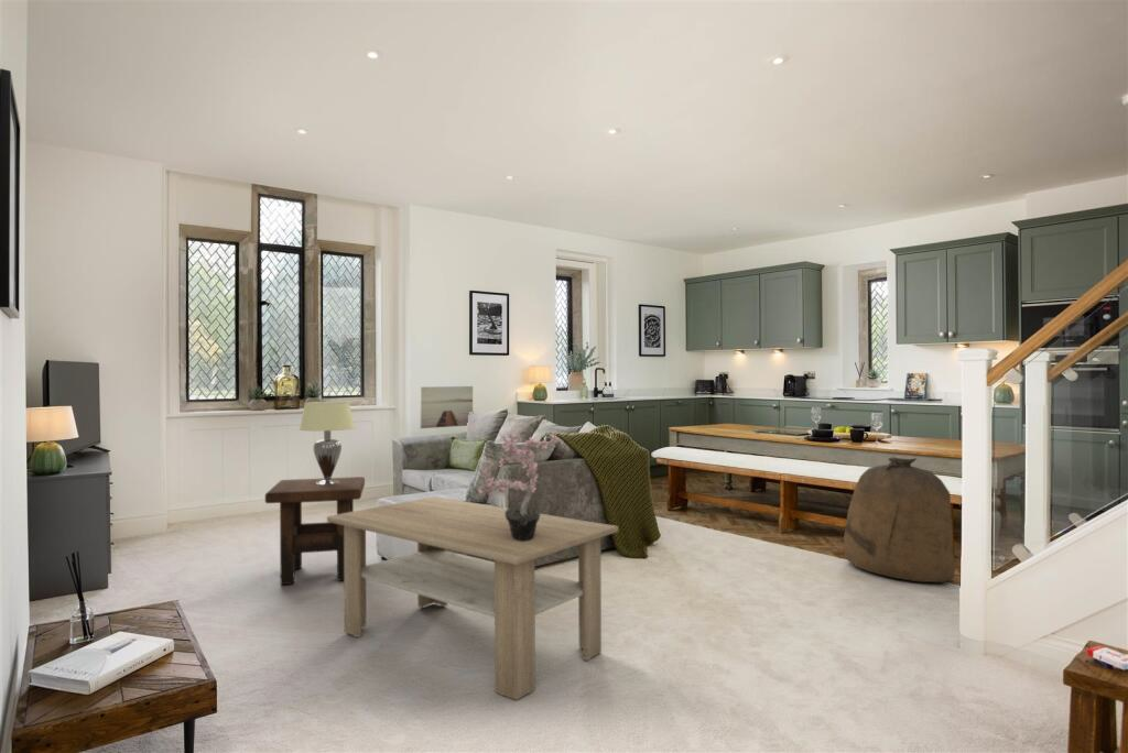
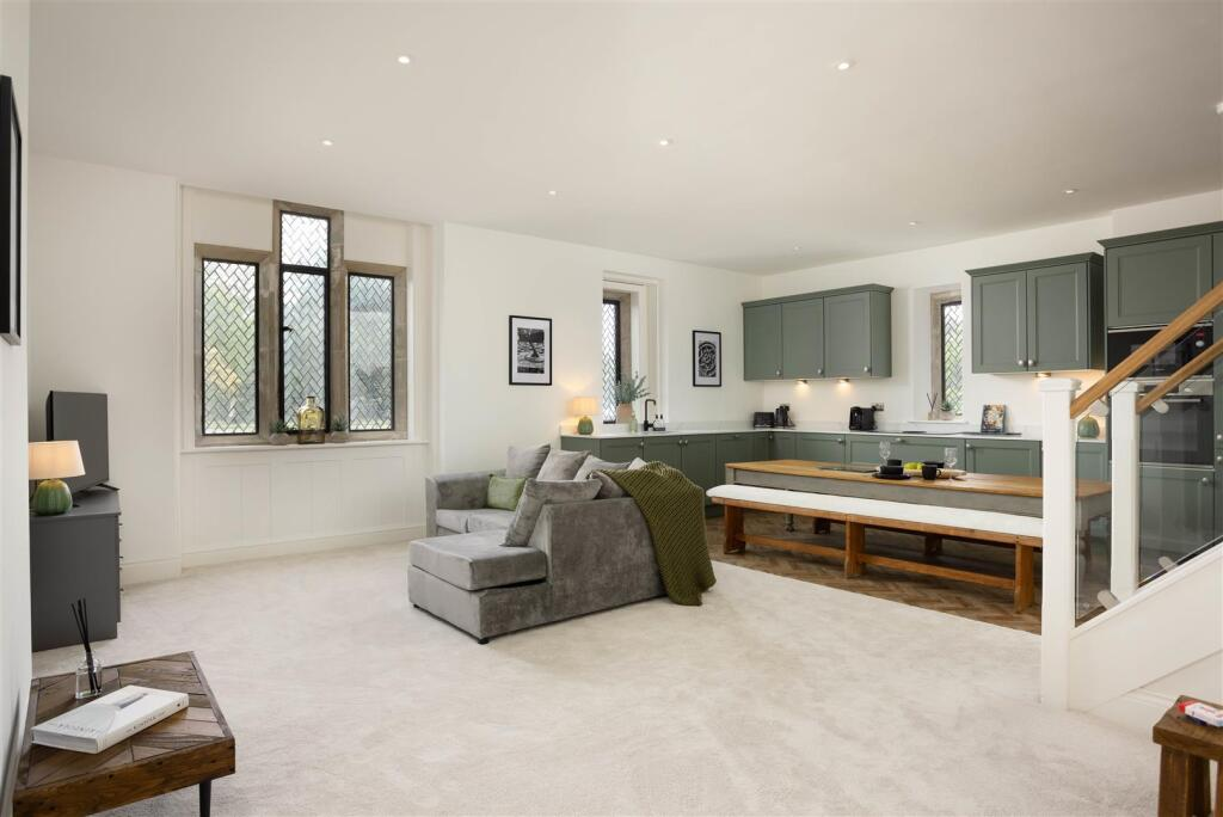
- coffee table (467, 581)
- wall art (447, 406)
- side table (318, 528)
- bag (898, 513)
- lampshade (327, 441)
- potted plant (511, 479)
